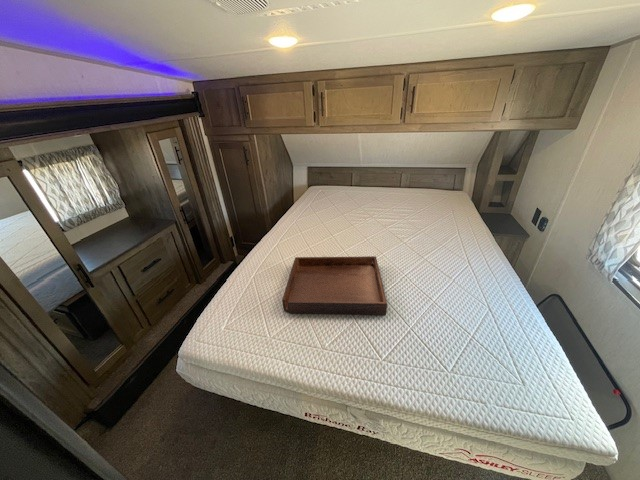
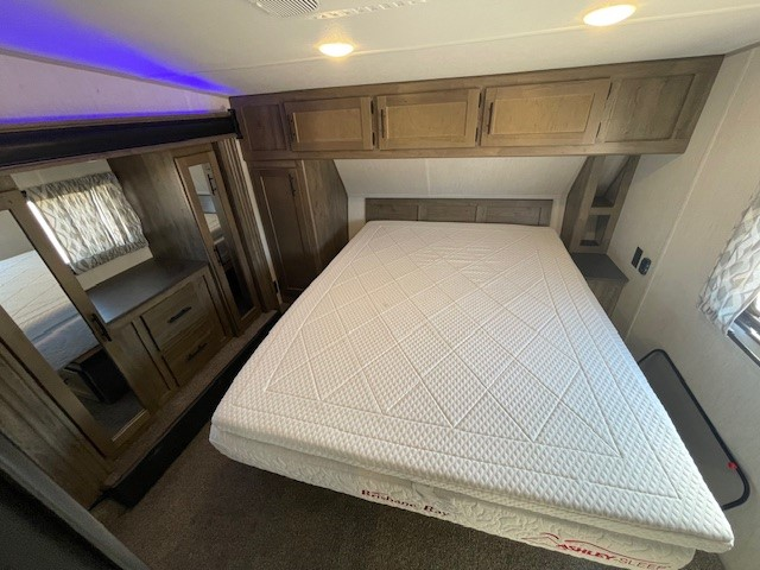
- serving tray (334, 281)
